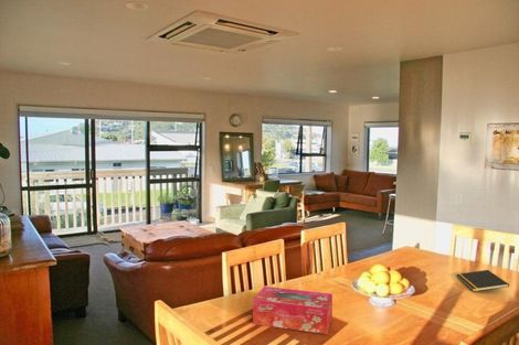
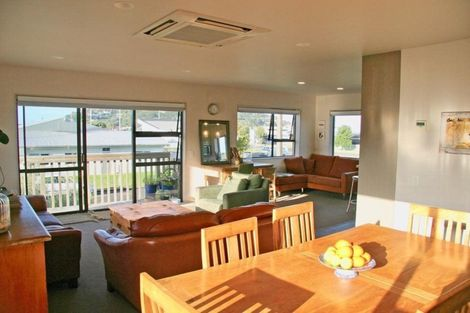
- tissue box (293, 308)
- notepad (480, 280)
